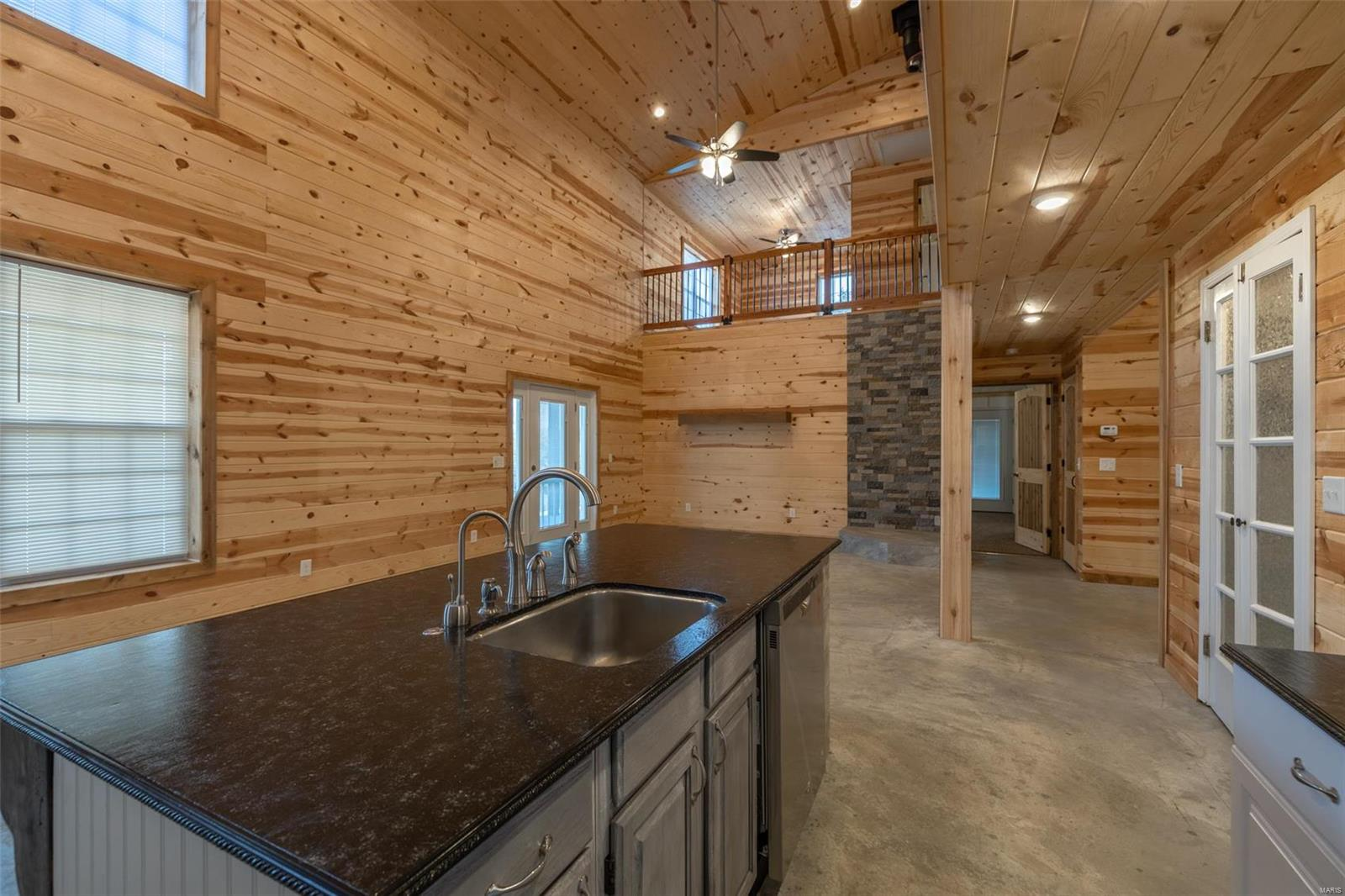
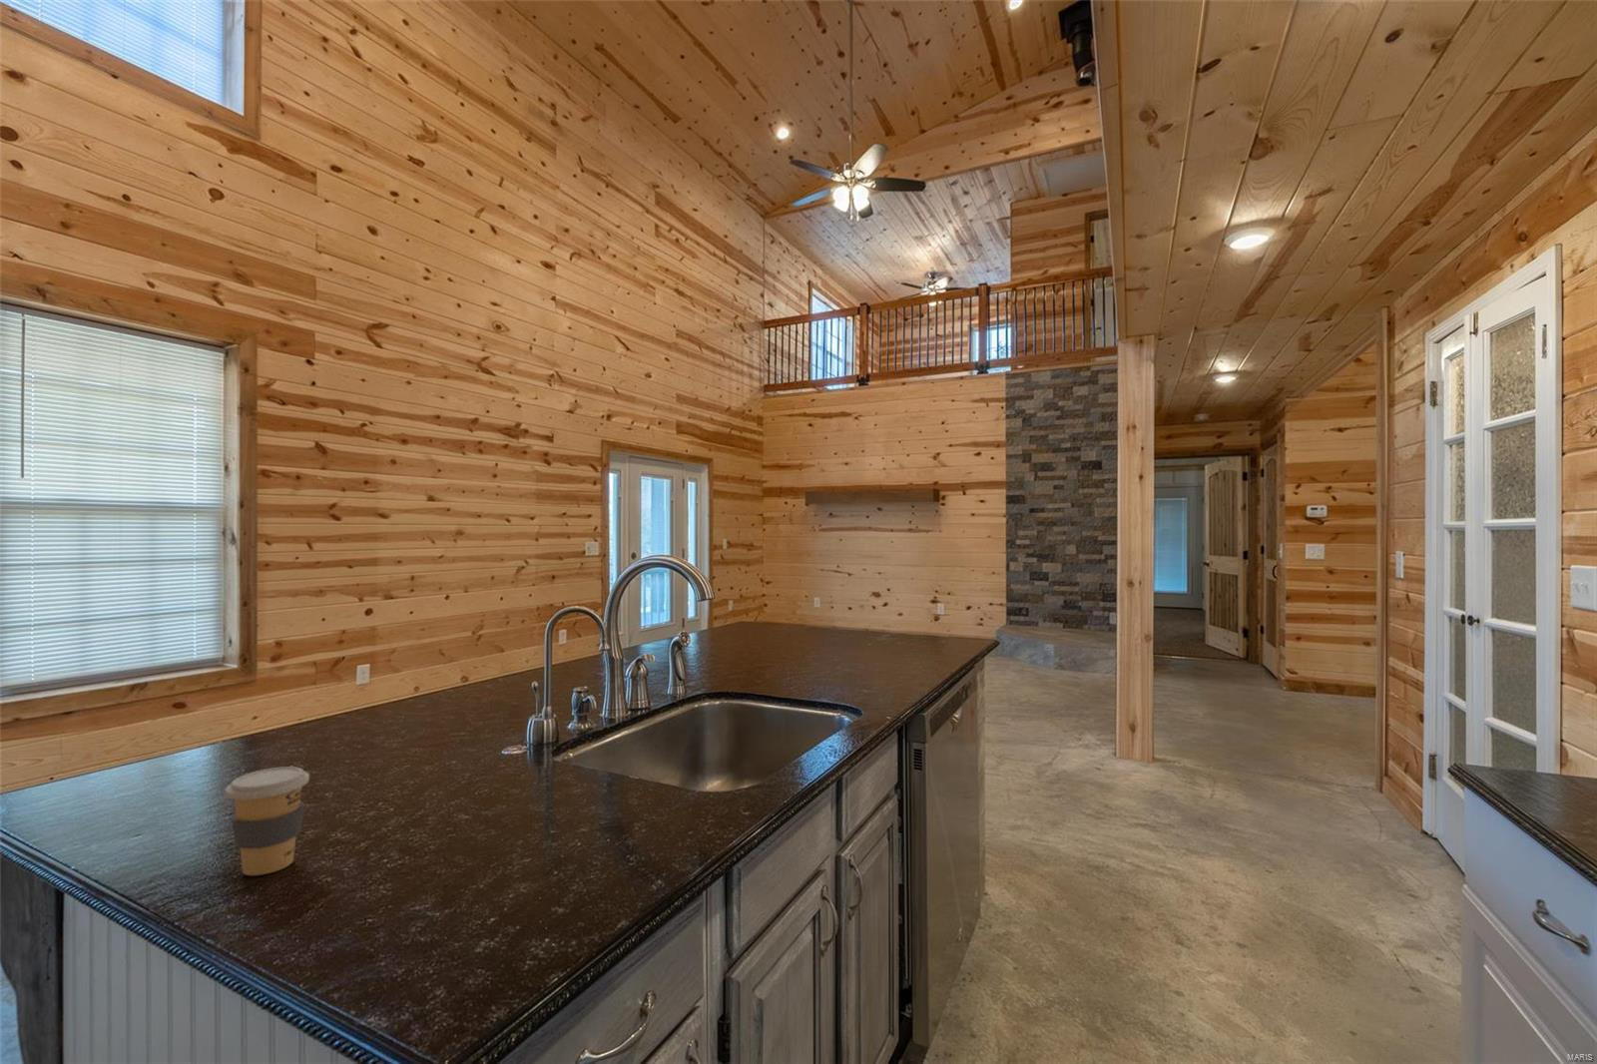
+ coffee cup (267, 821)
